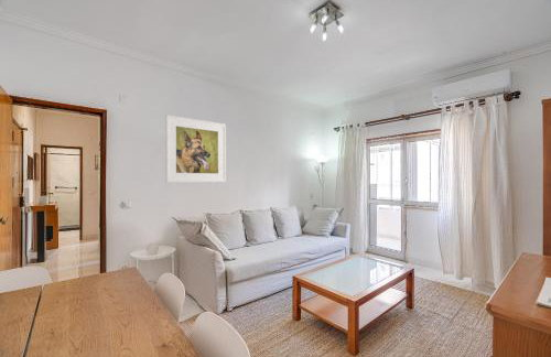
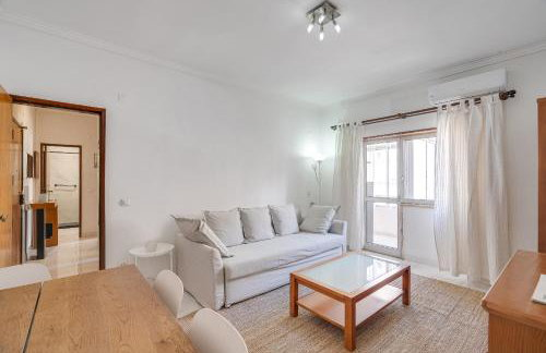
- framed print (197, 151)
